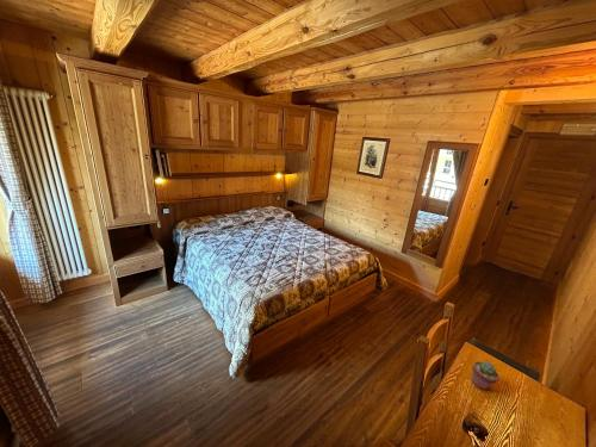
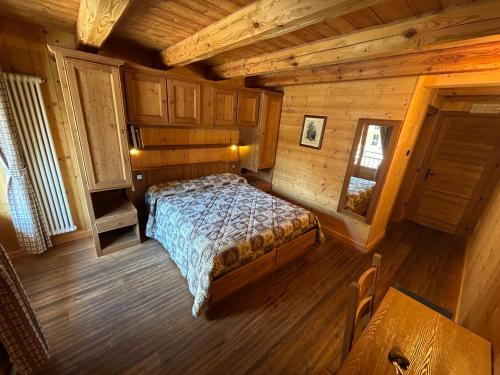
- potted succulent (484, 374)
